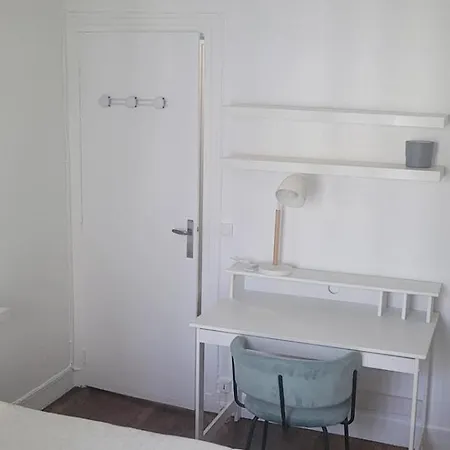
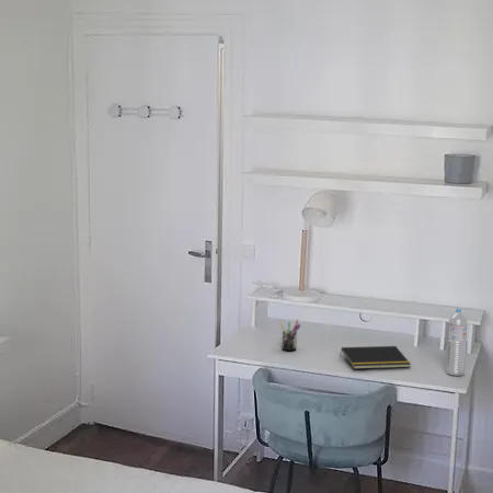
+ pen holder (289, 333)
+ water bottle (457, 341)
+ notepad (375, 356)
